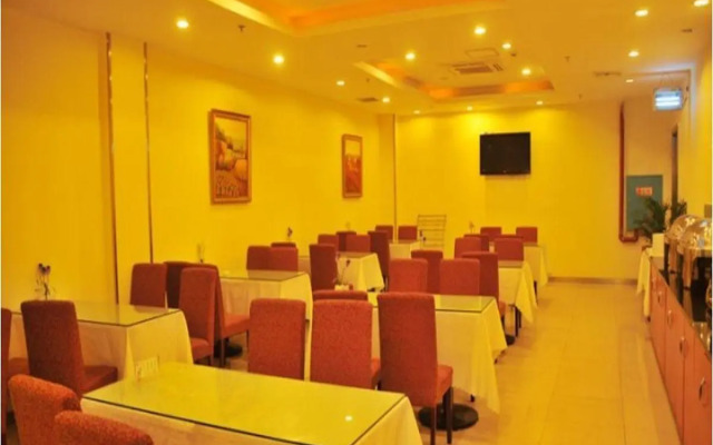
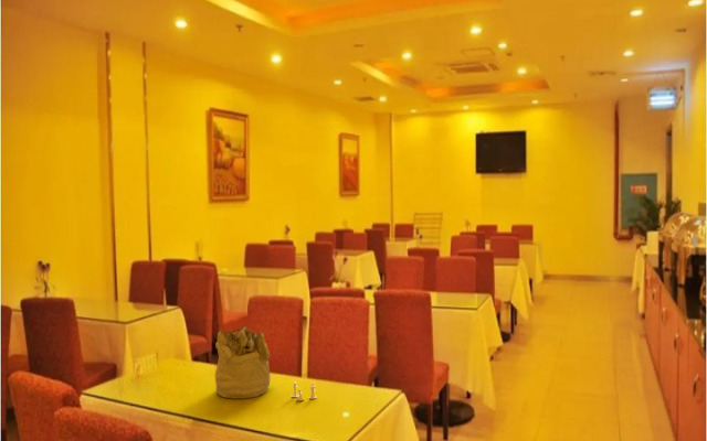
+ salt and pepper shaker set (300, 390)
+ mineral sample (243, 358)
